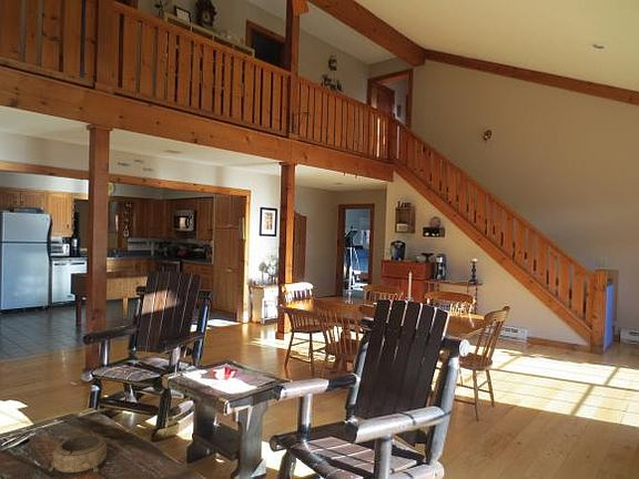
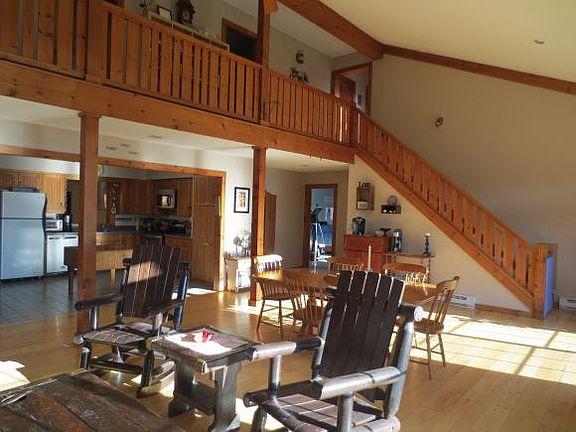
- decorative bowl (78, 453)
